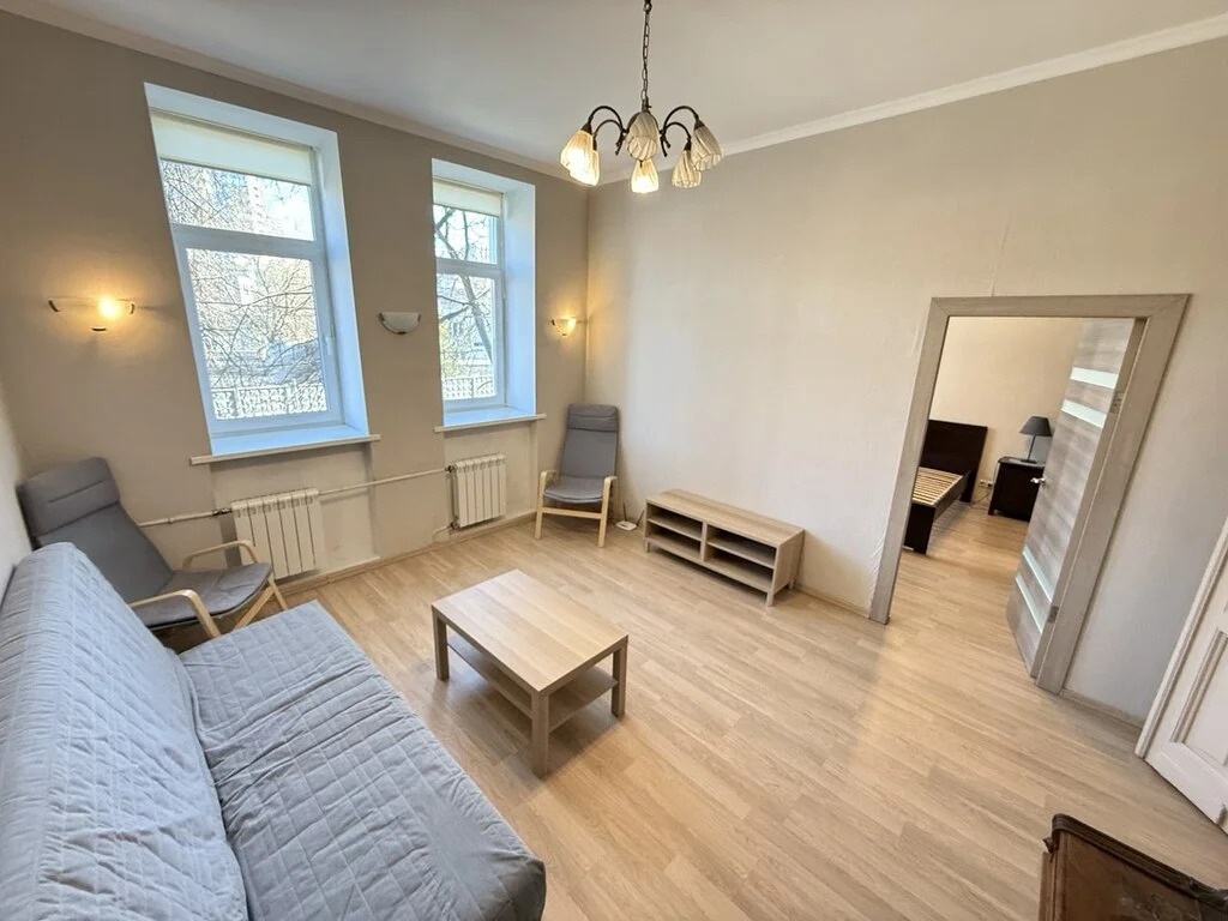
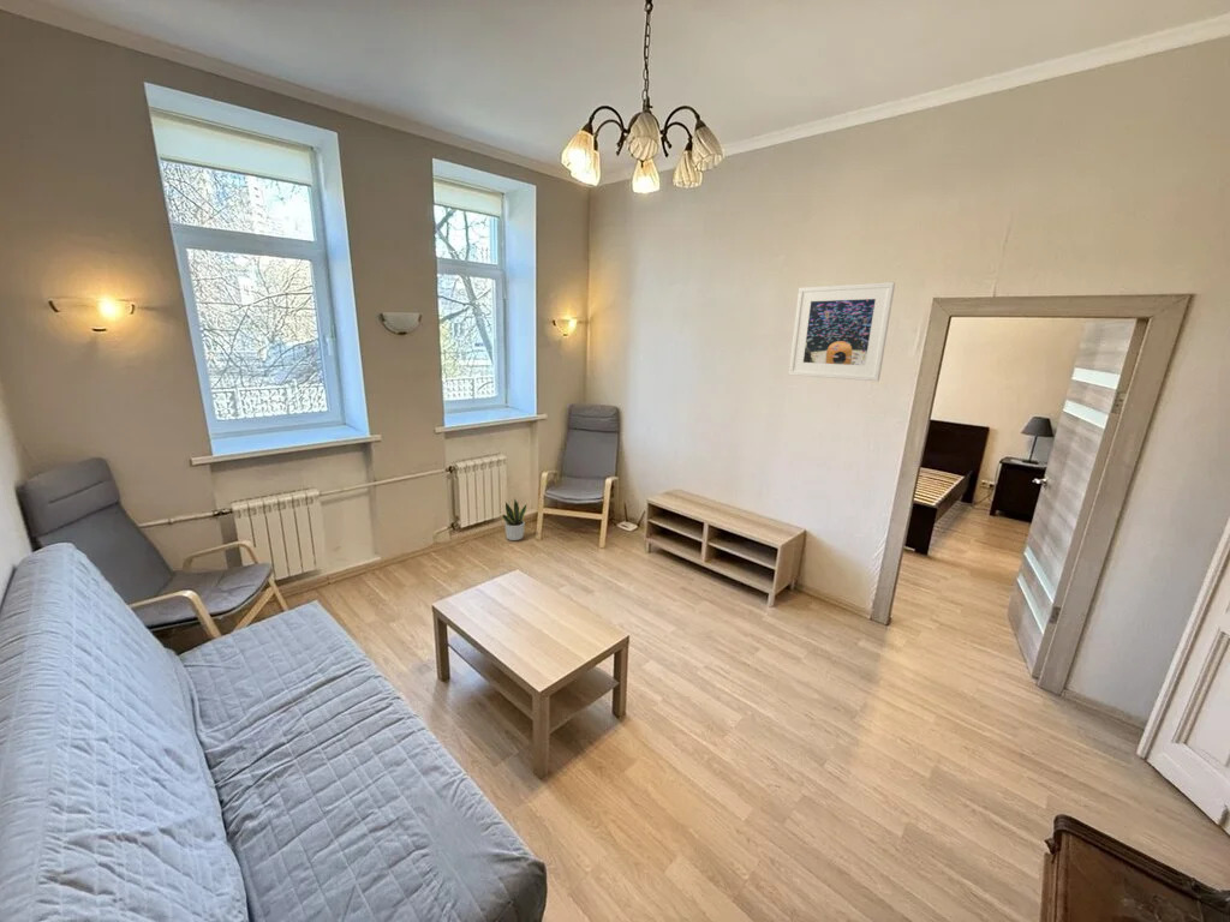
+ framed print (837, 333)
+ potted plant (515, 516)
